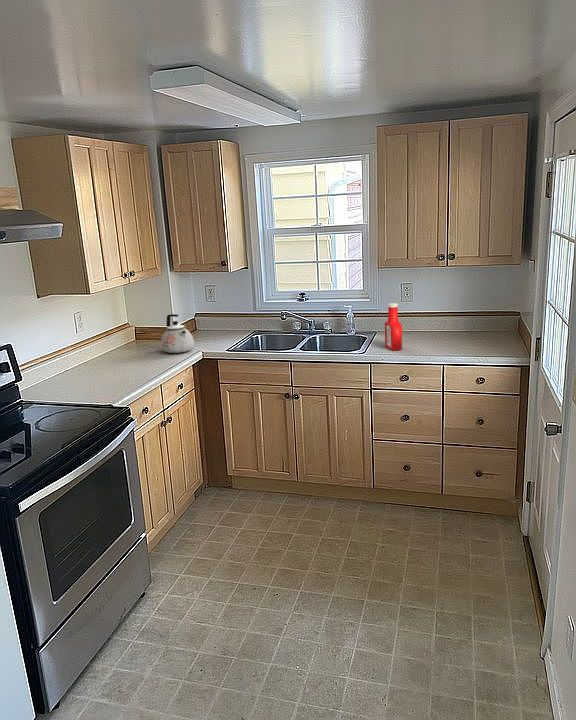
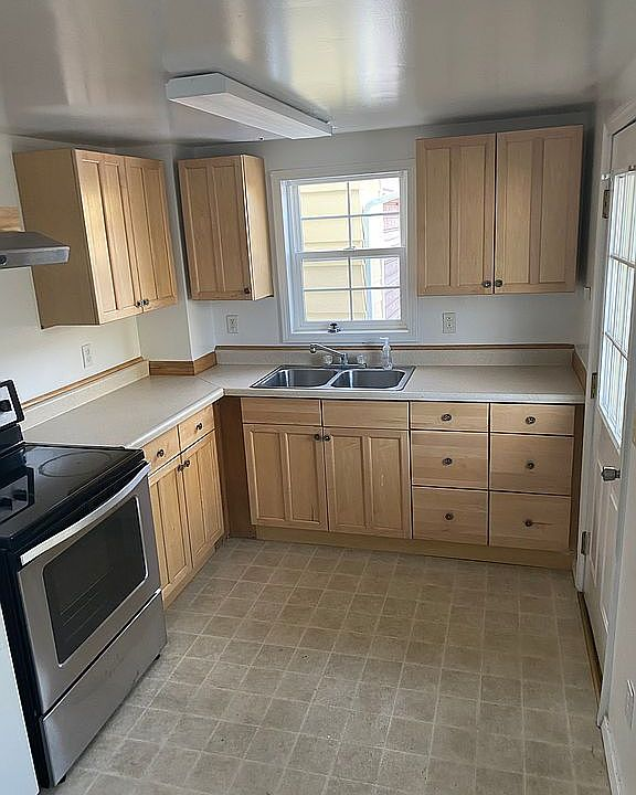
- kettle (176, 332)
- soap bottle (393, 325)
